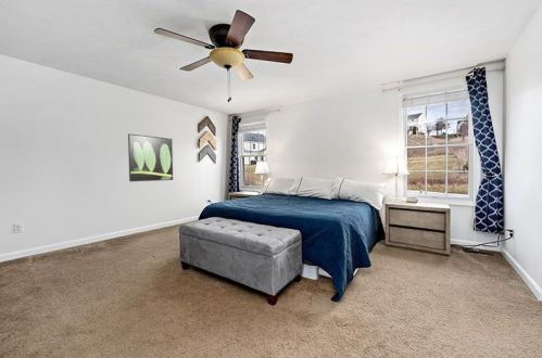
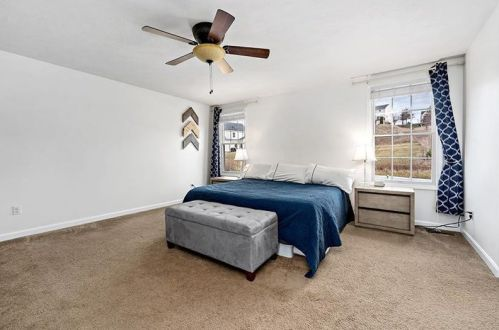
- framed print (152, 158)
